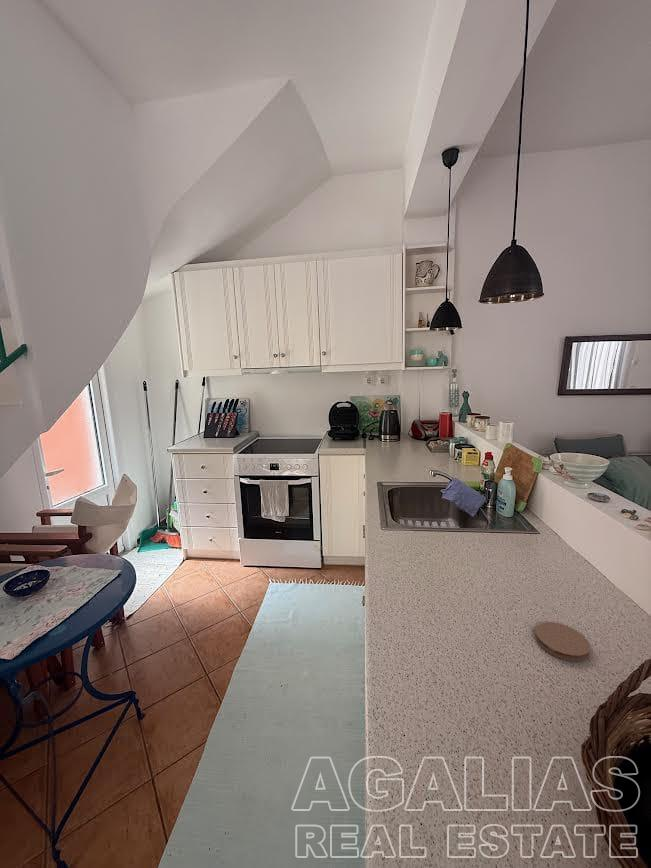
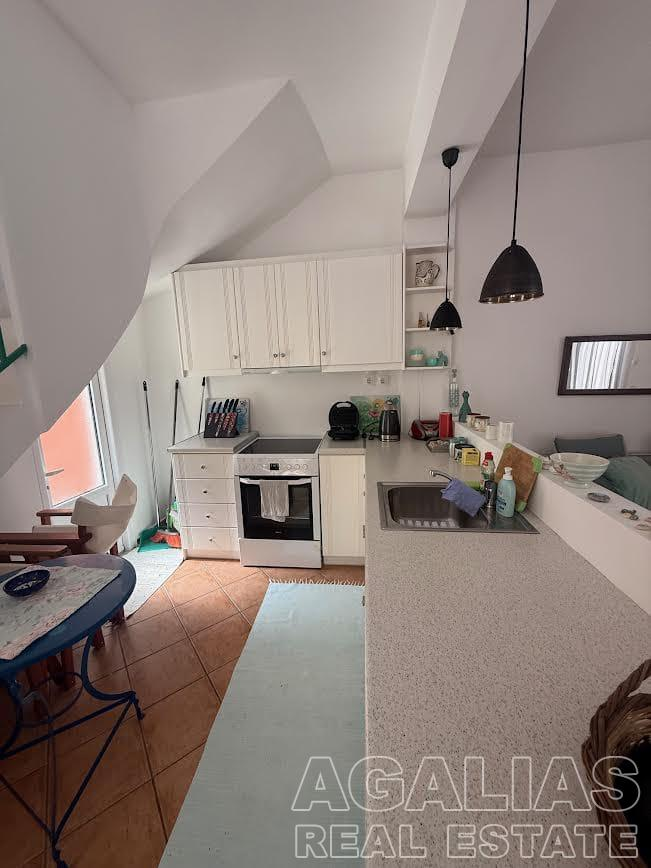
- coaster (561, 640)
